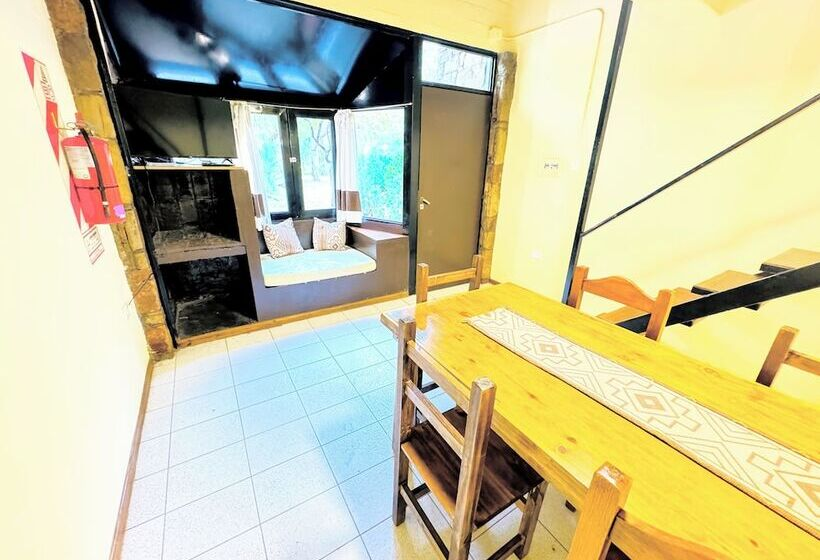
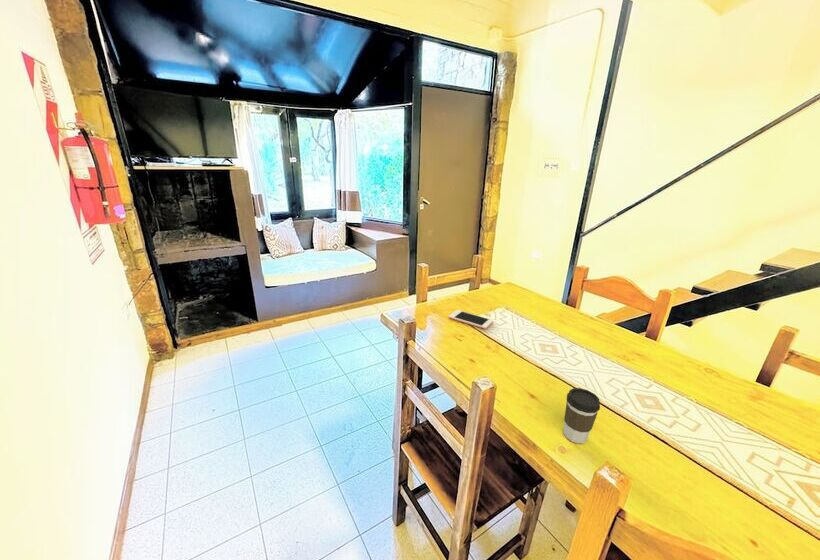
+ cell phone (470, 318)
+ coffee cup (579, 416)
